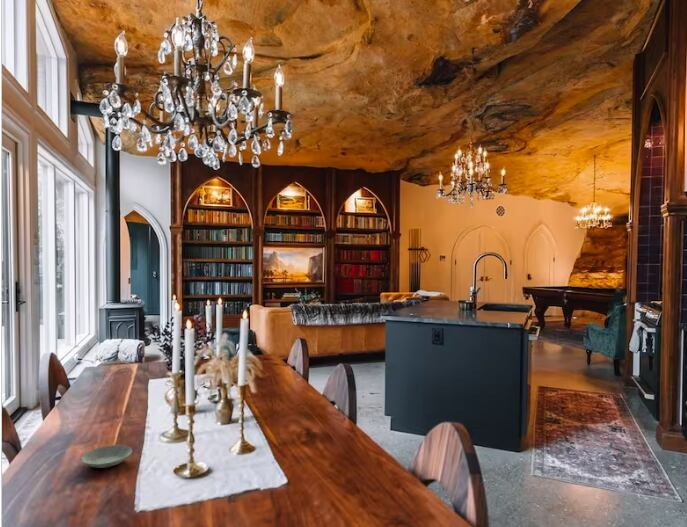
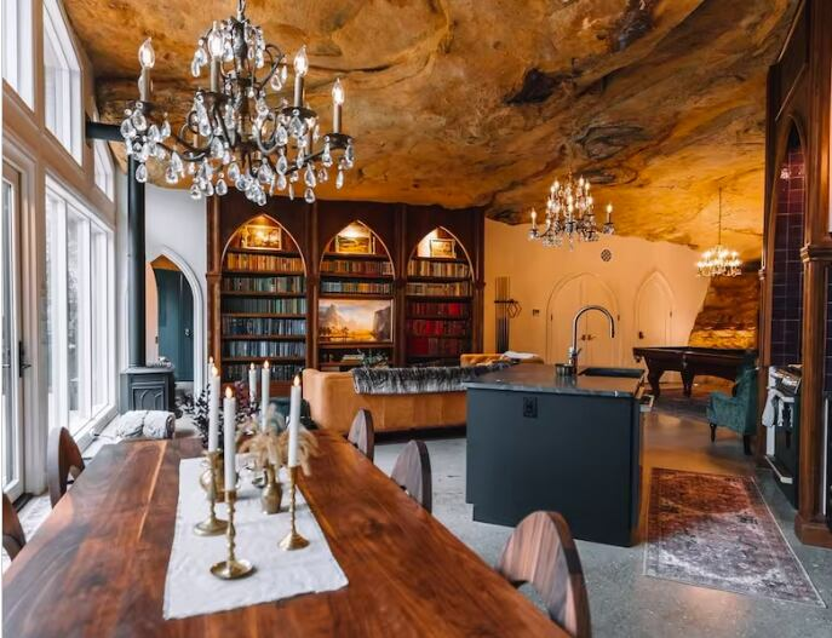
- saucer (107, 458)
